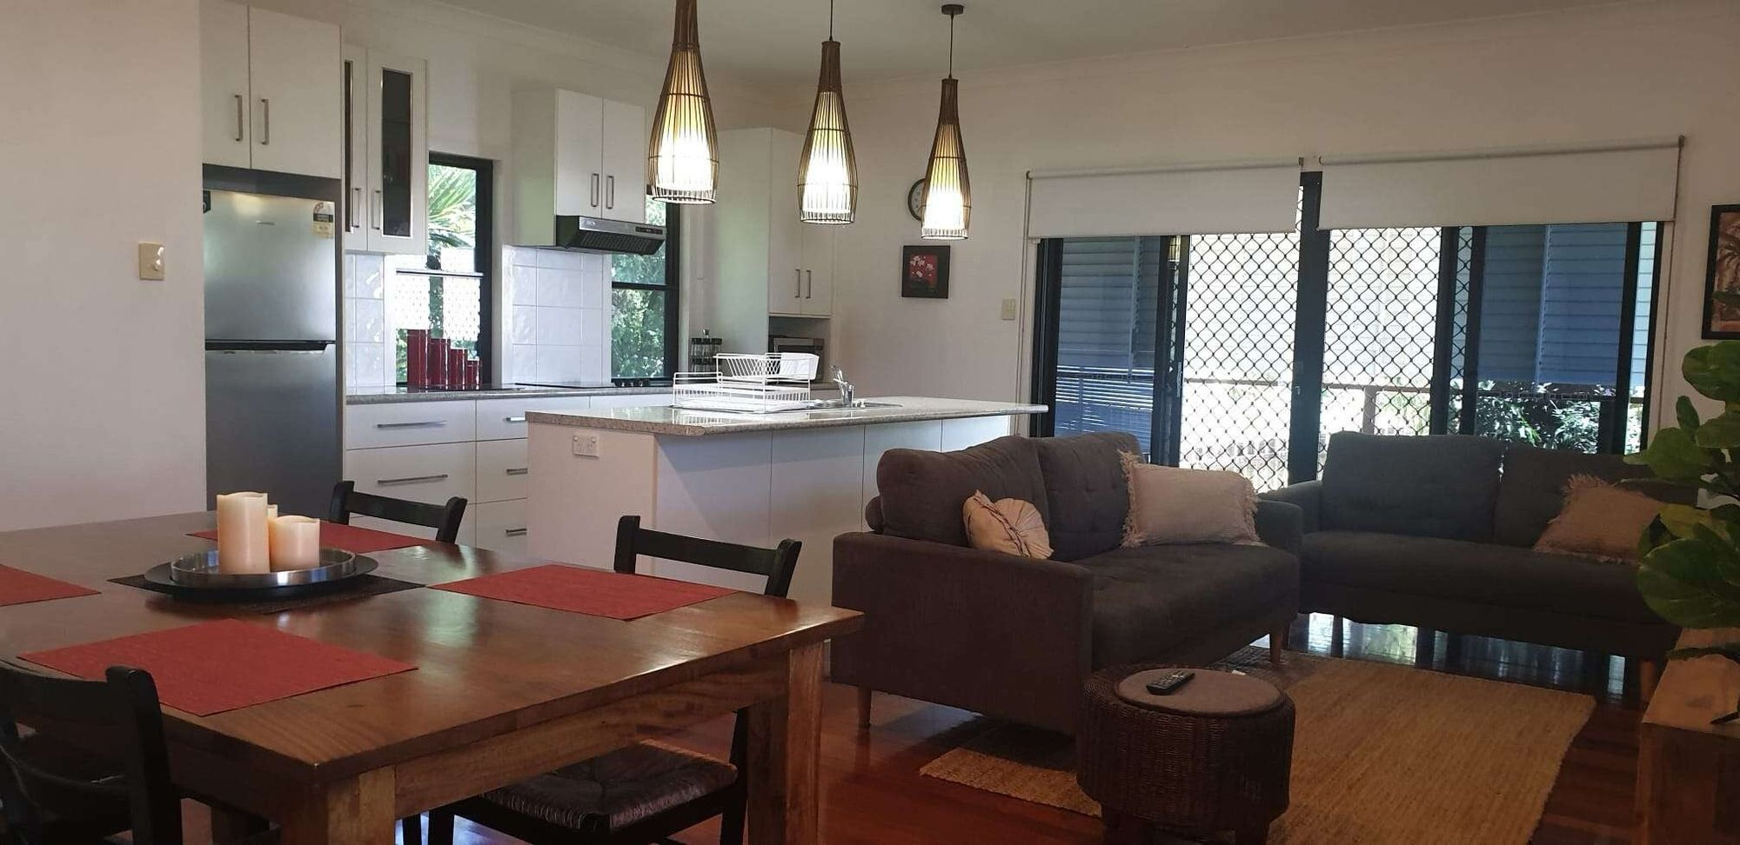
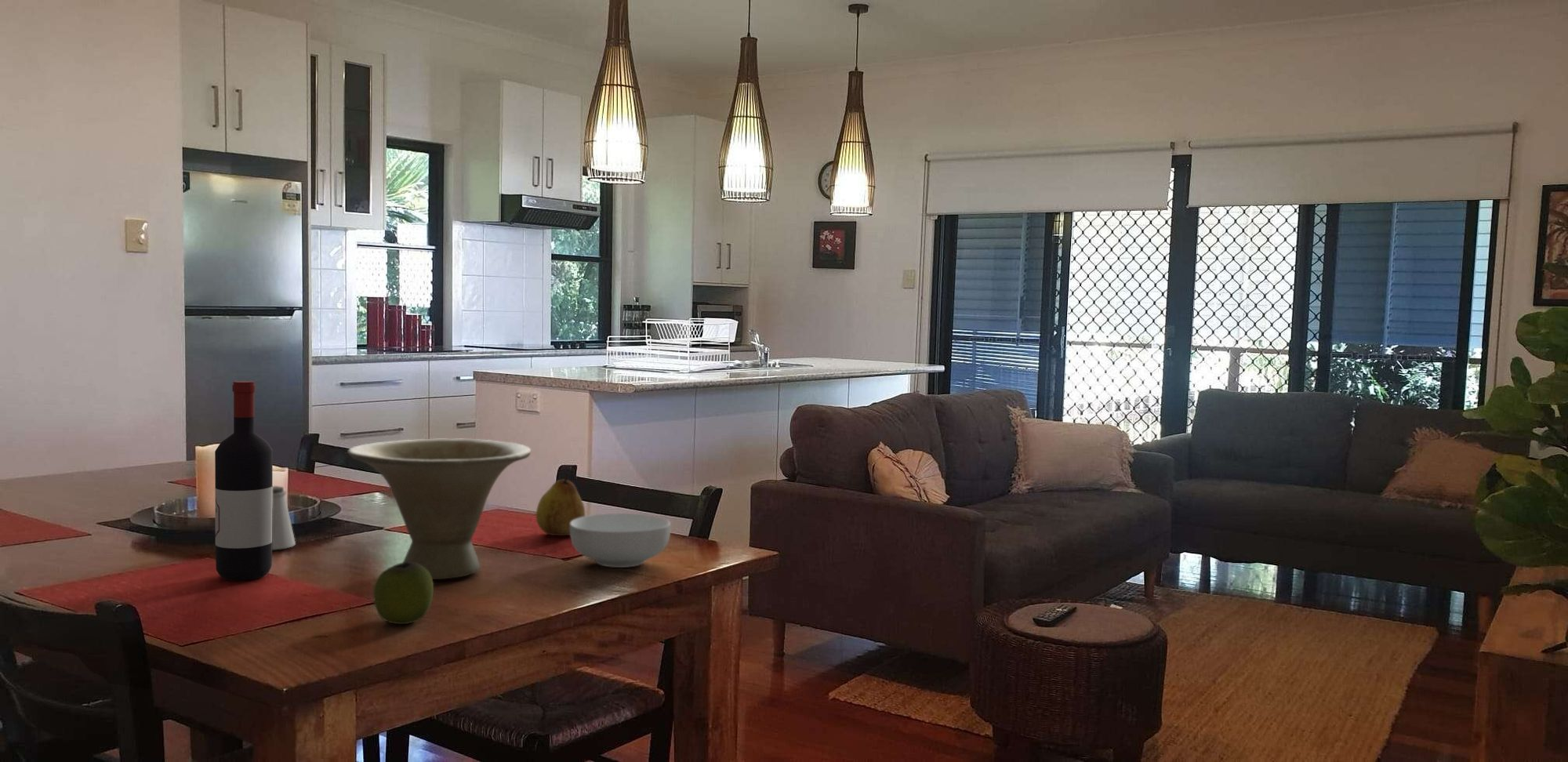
+ saltshaker (272, 517)
+ apple (403, 591)
+ fruit (561, 503)
+ wine bottle (244, 479)
+ bowl (441, 510)
+ cereal bowl (620, 542)
